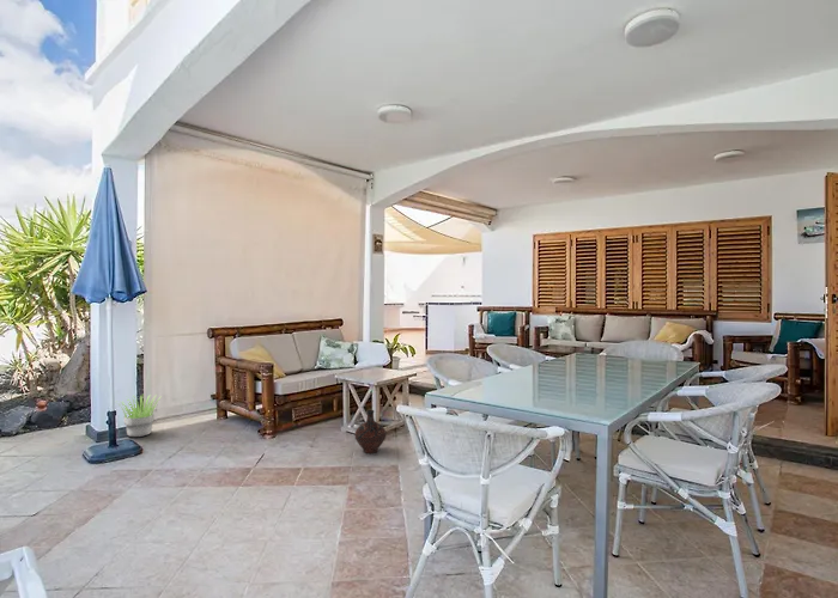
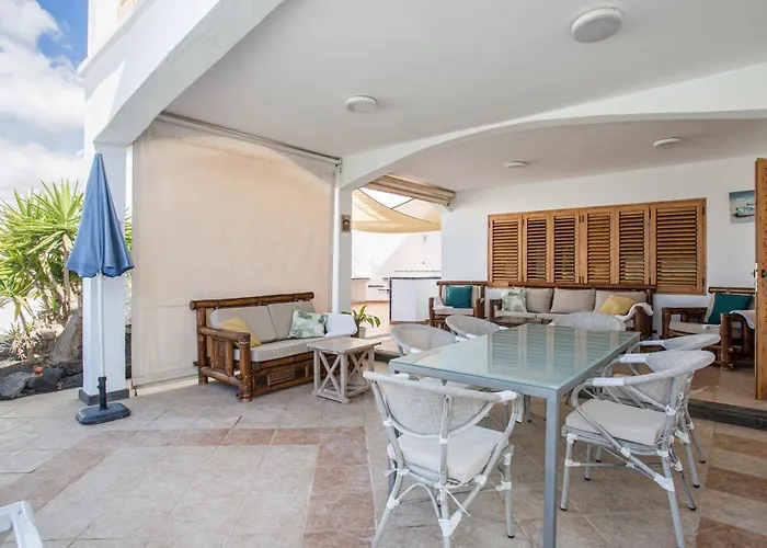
- ceramic jug (370, 431)
- potted plant (139, 416)
